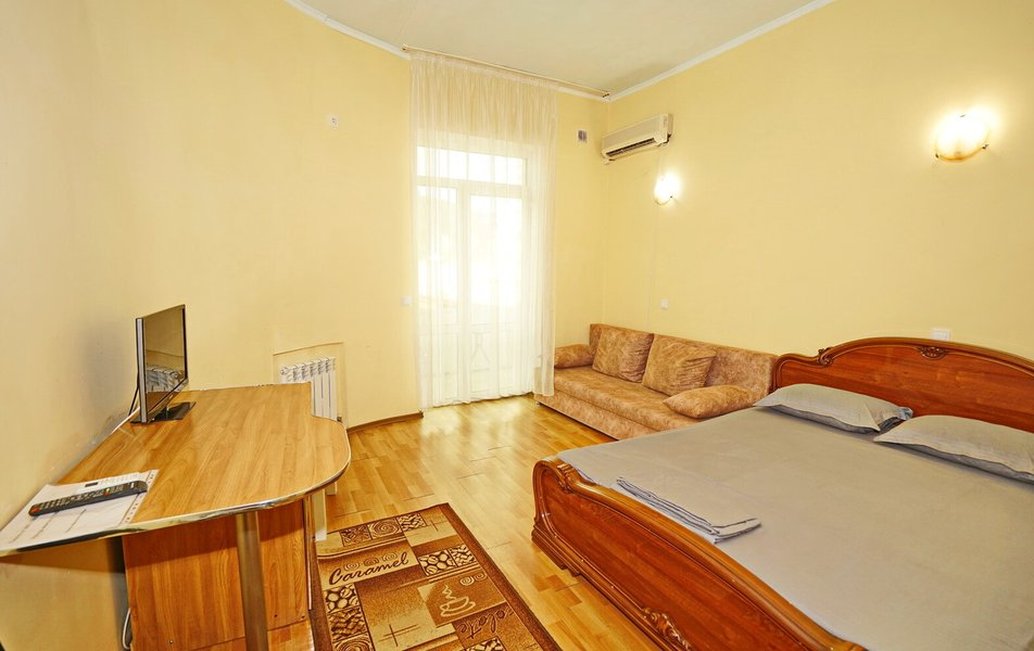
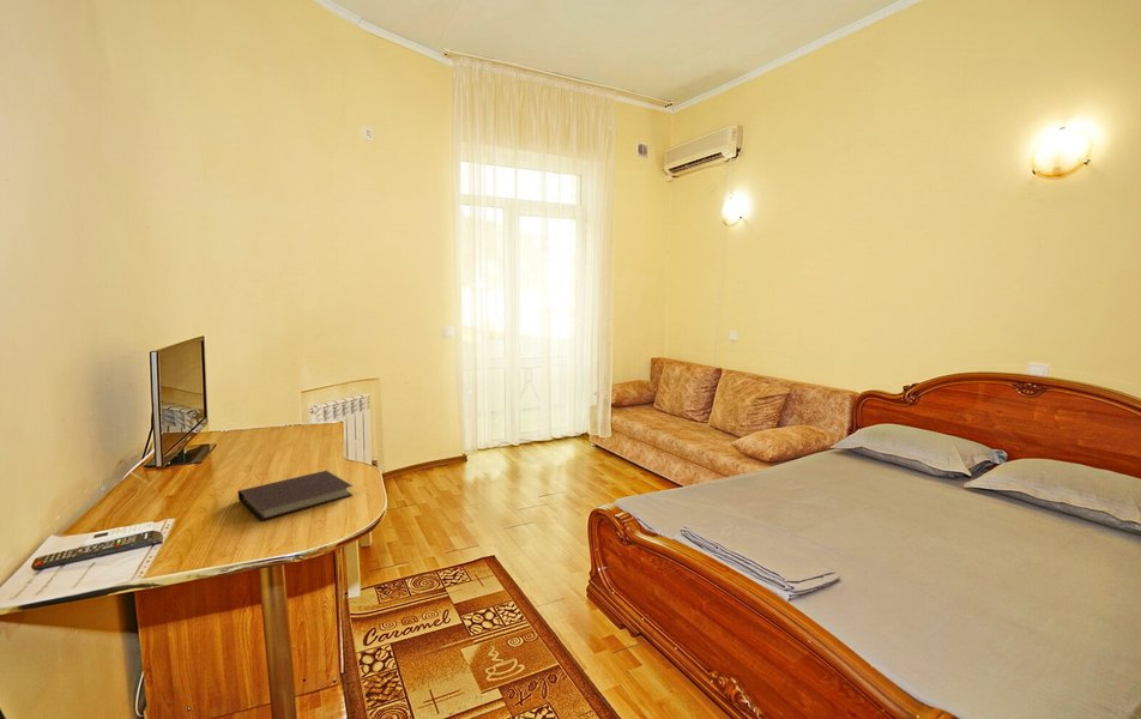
+ notebook (296, 493)
